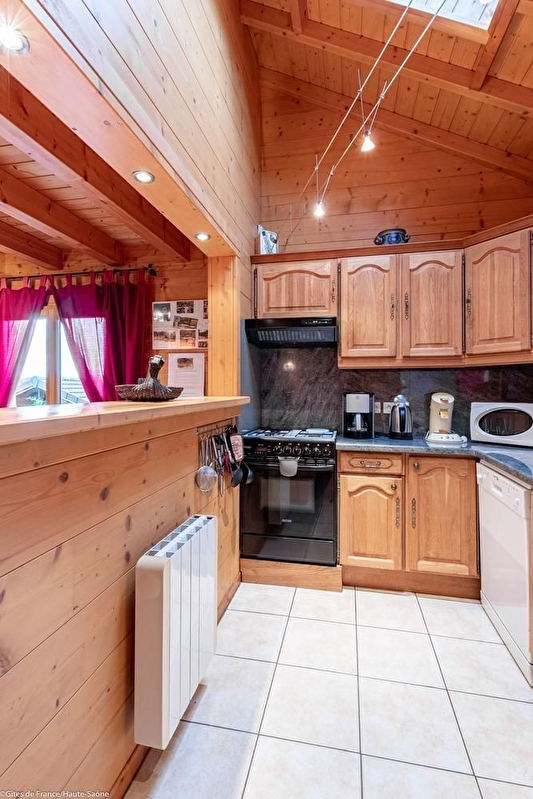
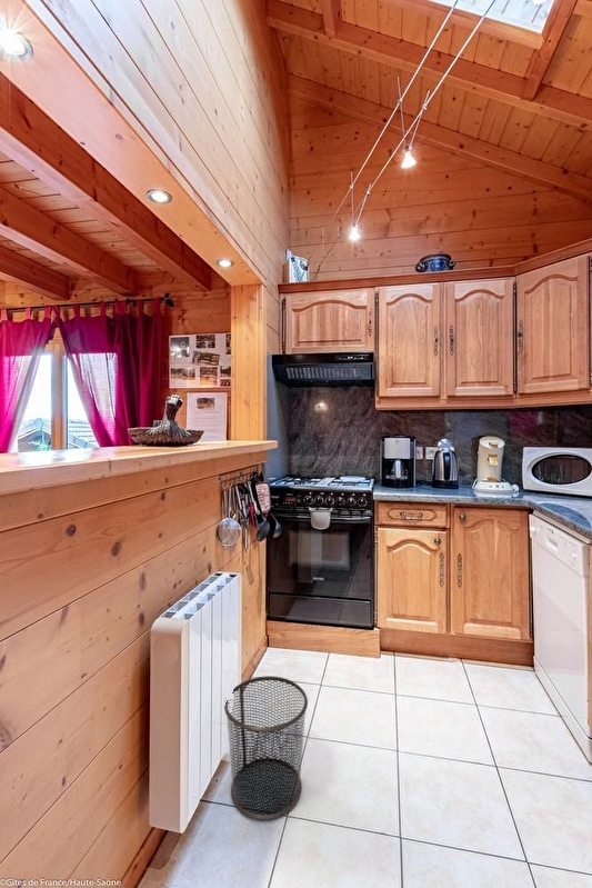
+ waste bin (265, 744)
